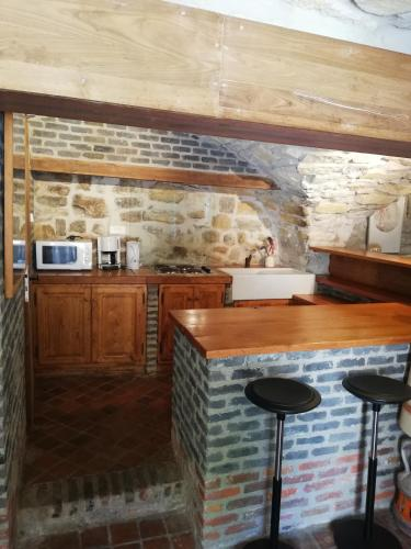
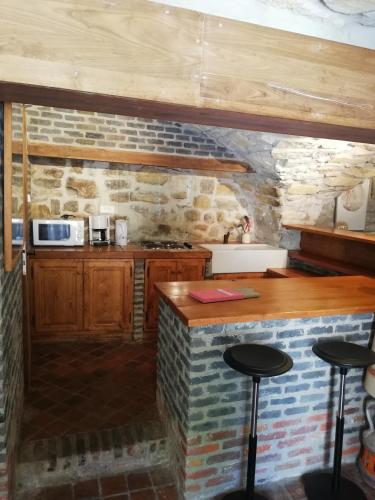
+ cutting board (228, 293)
